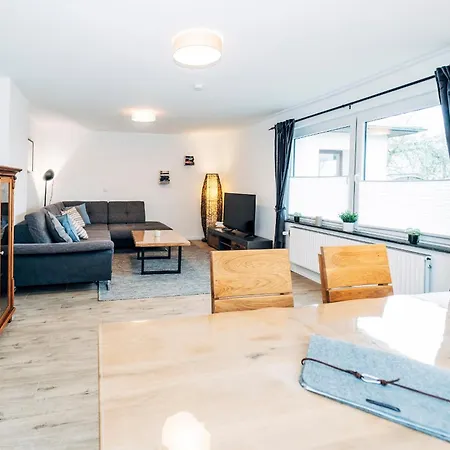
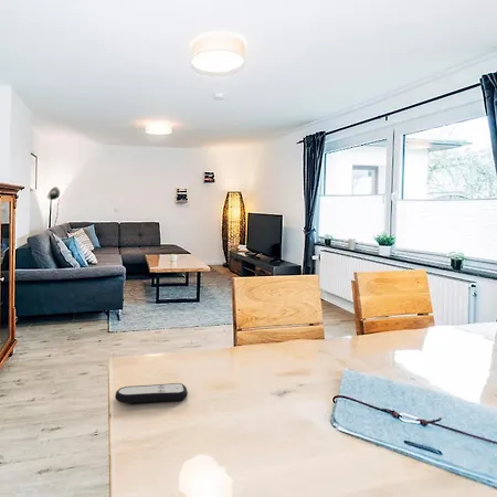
+ remote control (151, 392)
